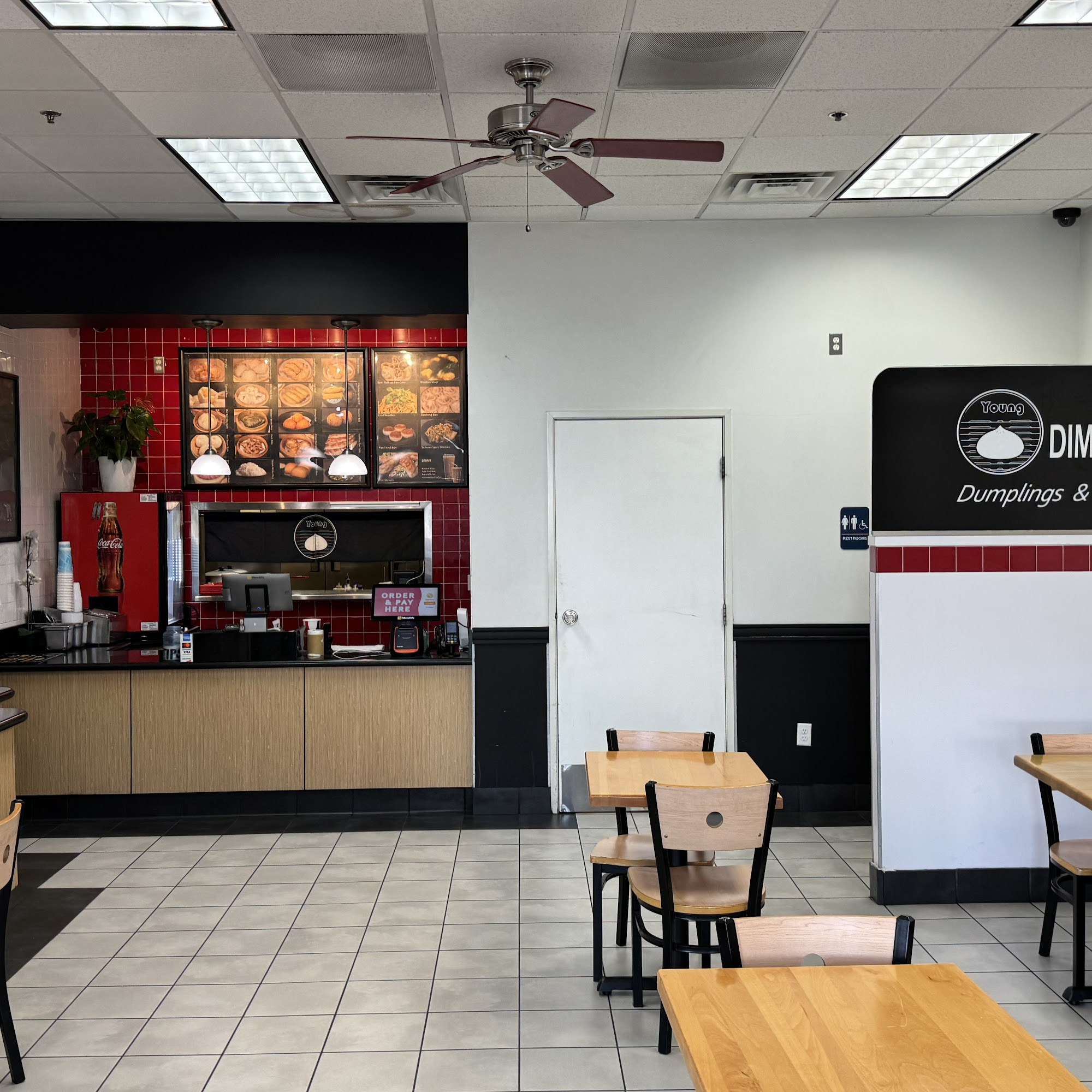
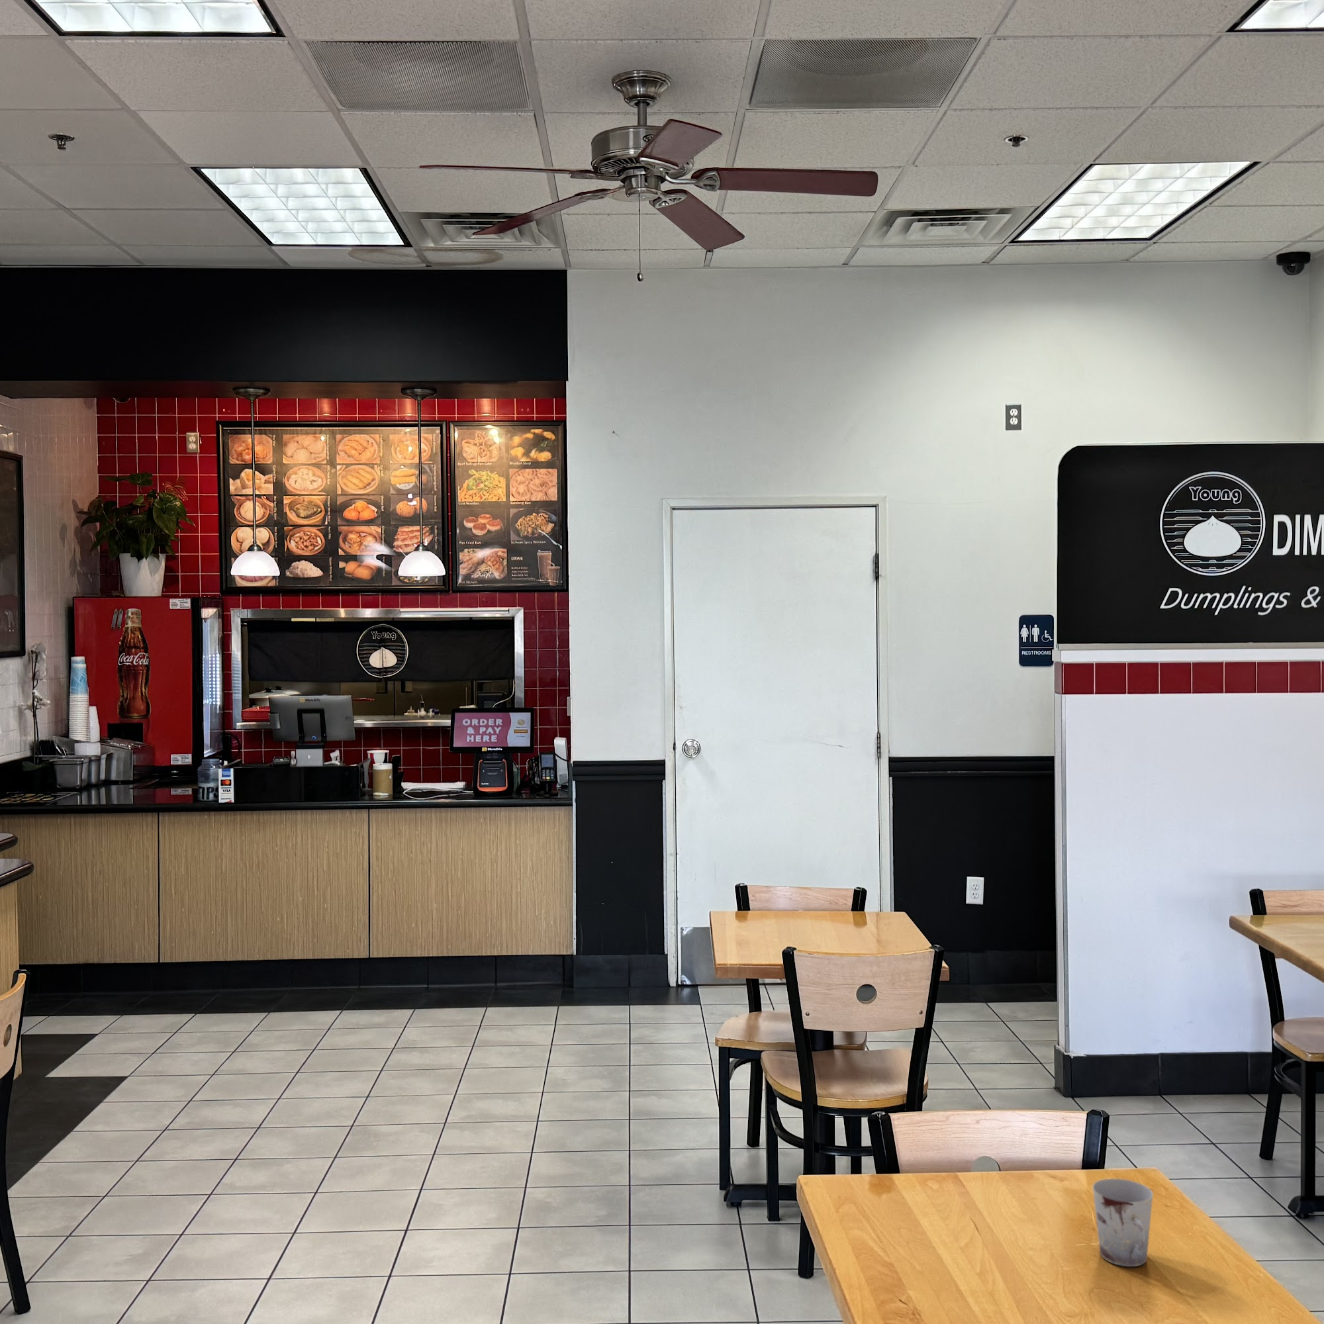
+ cup (1126, 1228)
